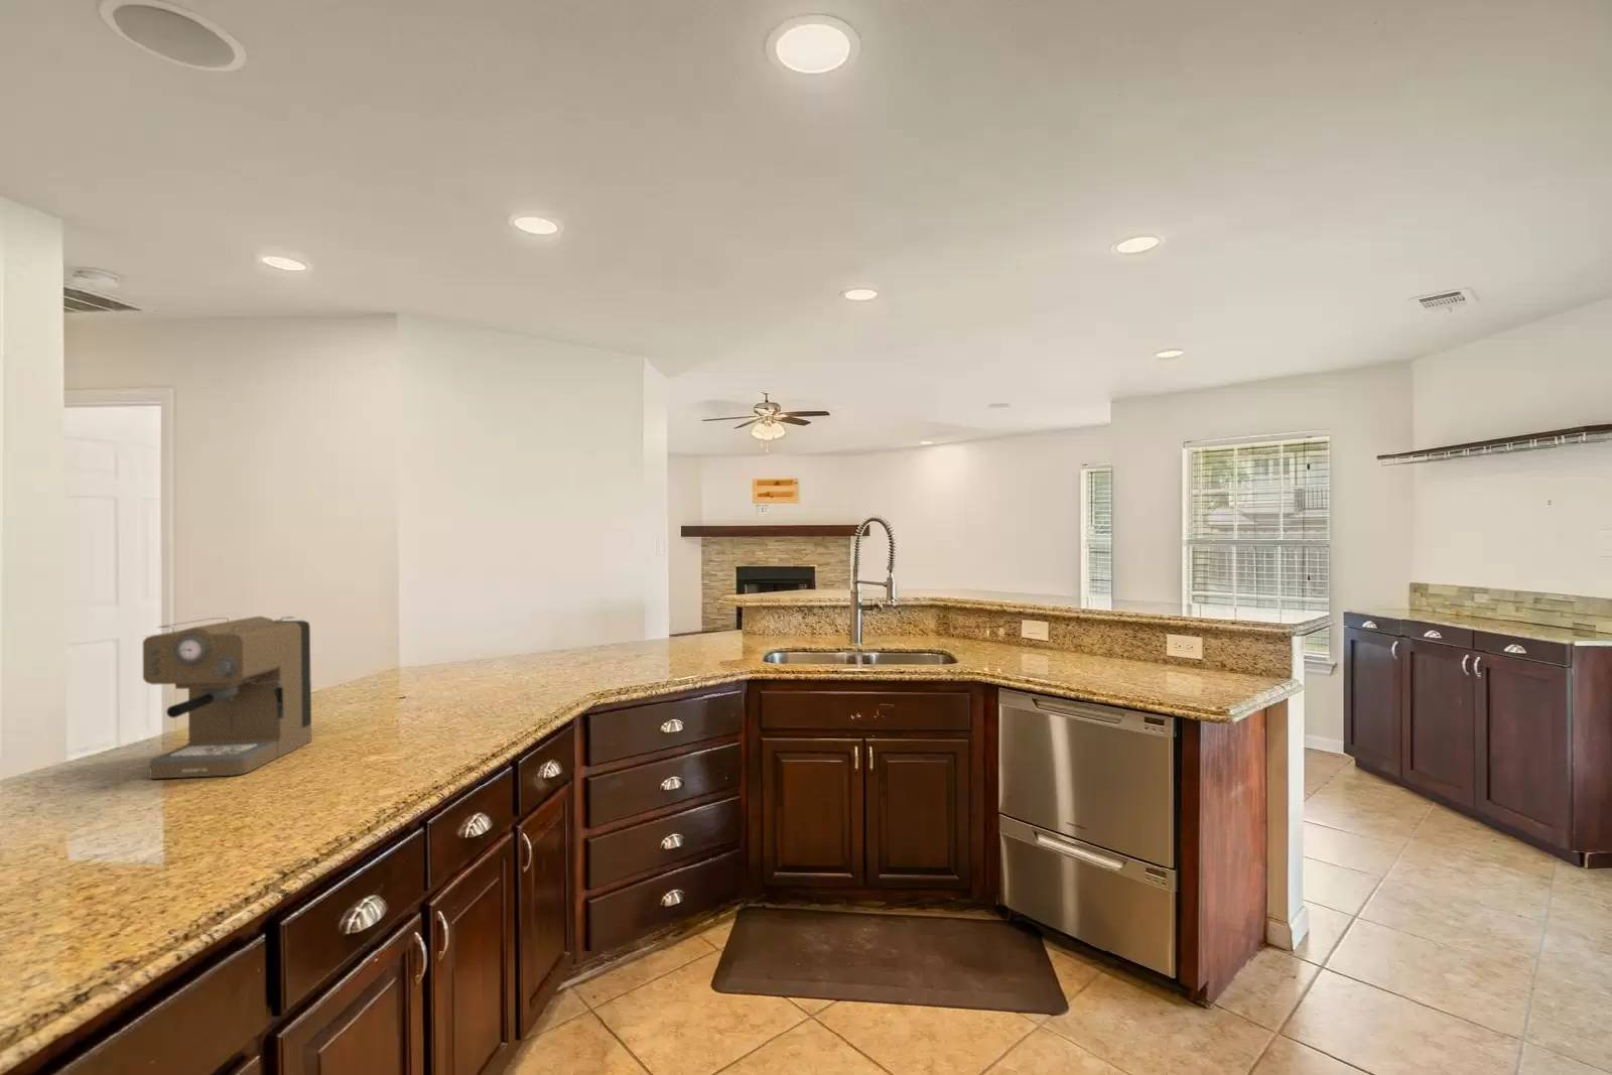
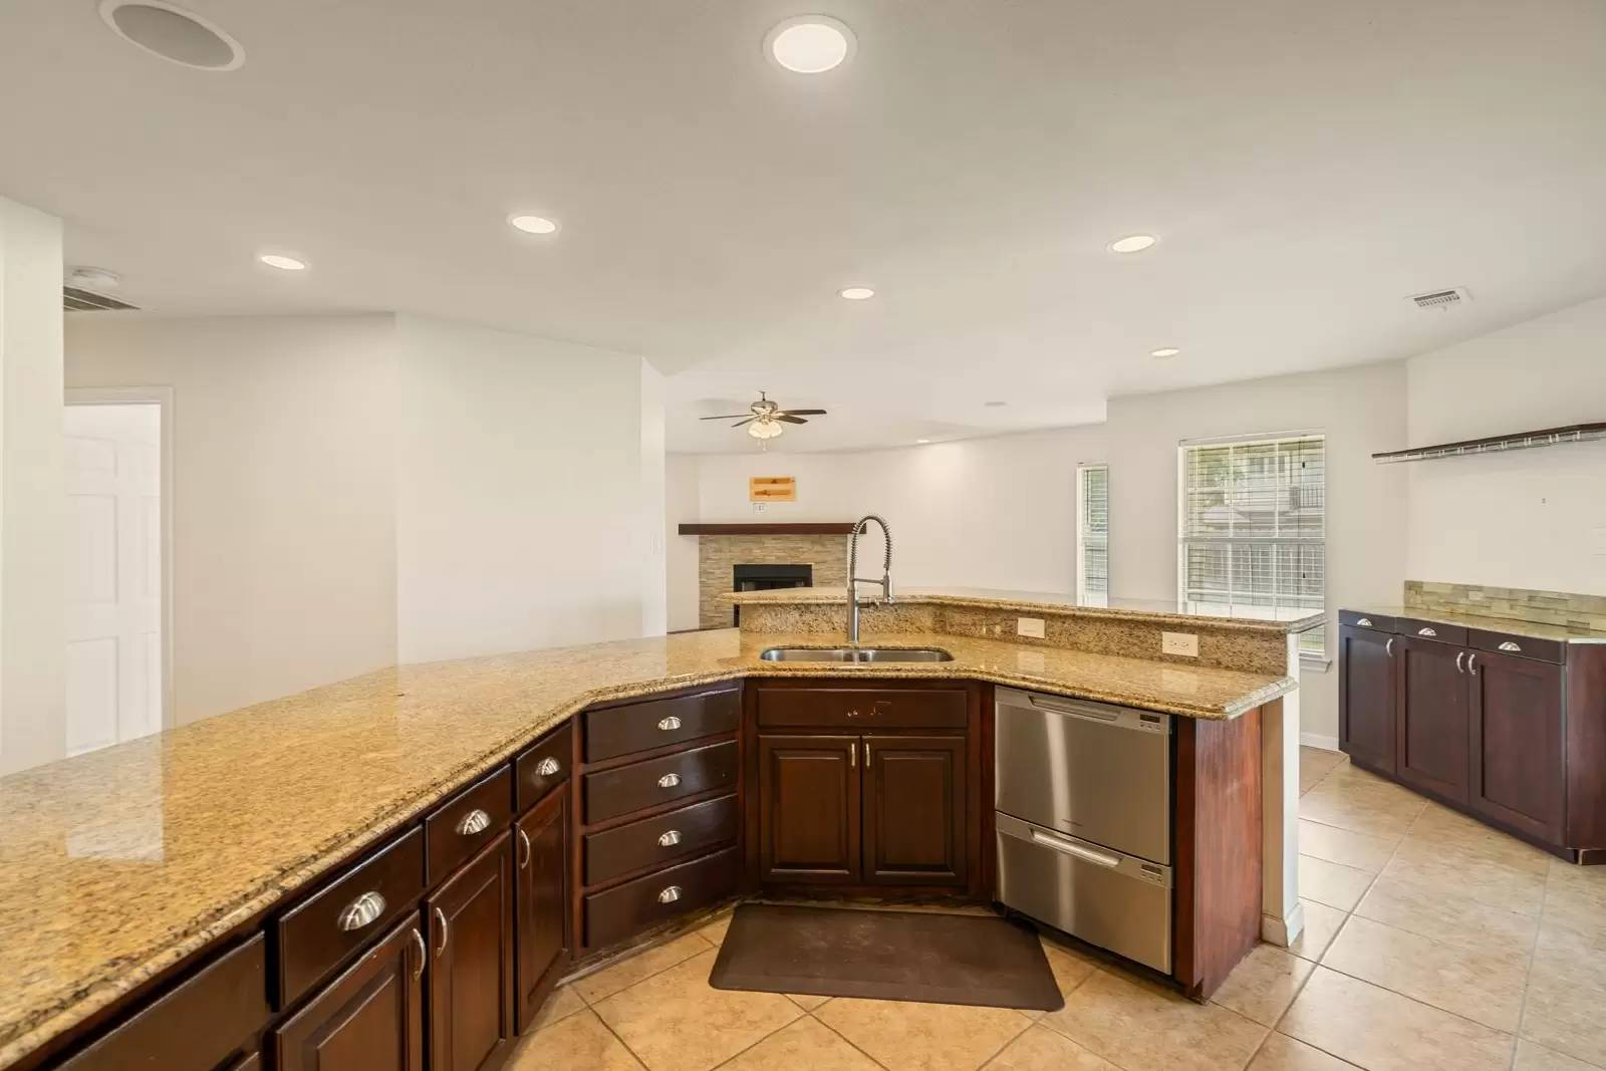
- coffee maker (236, 690)
